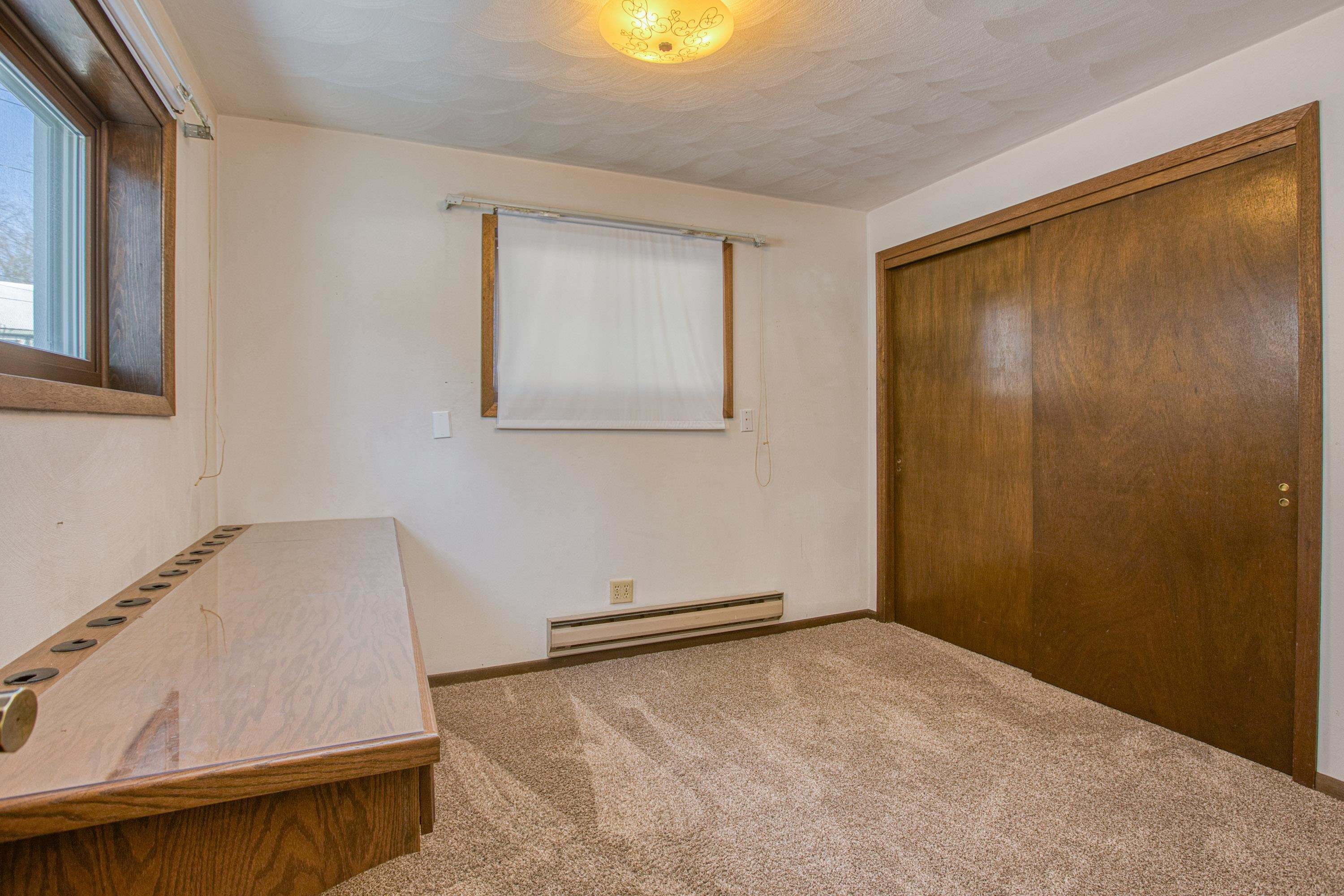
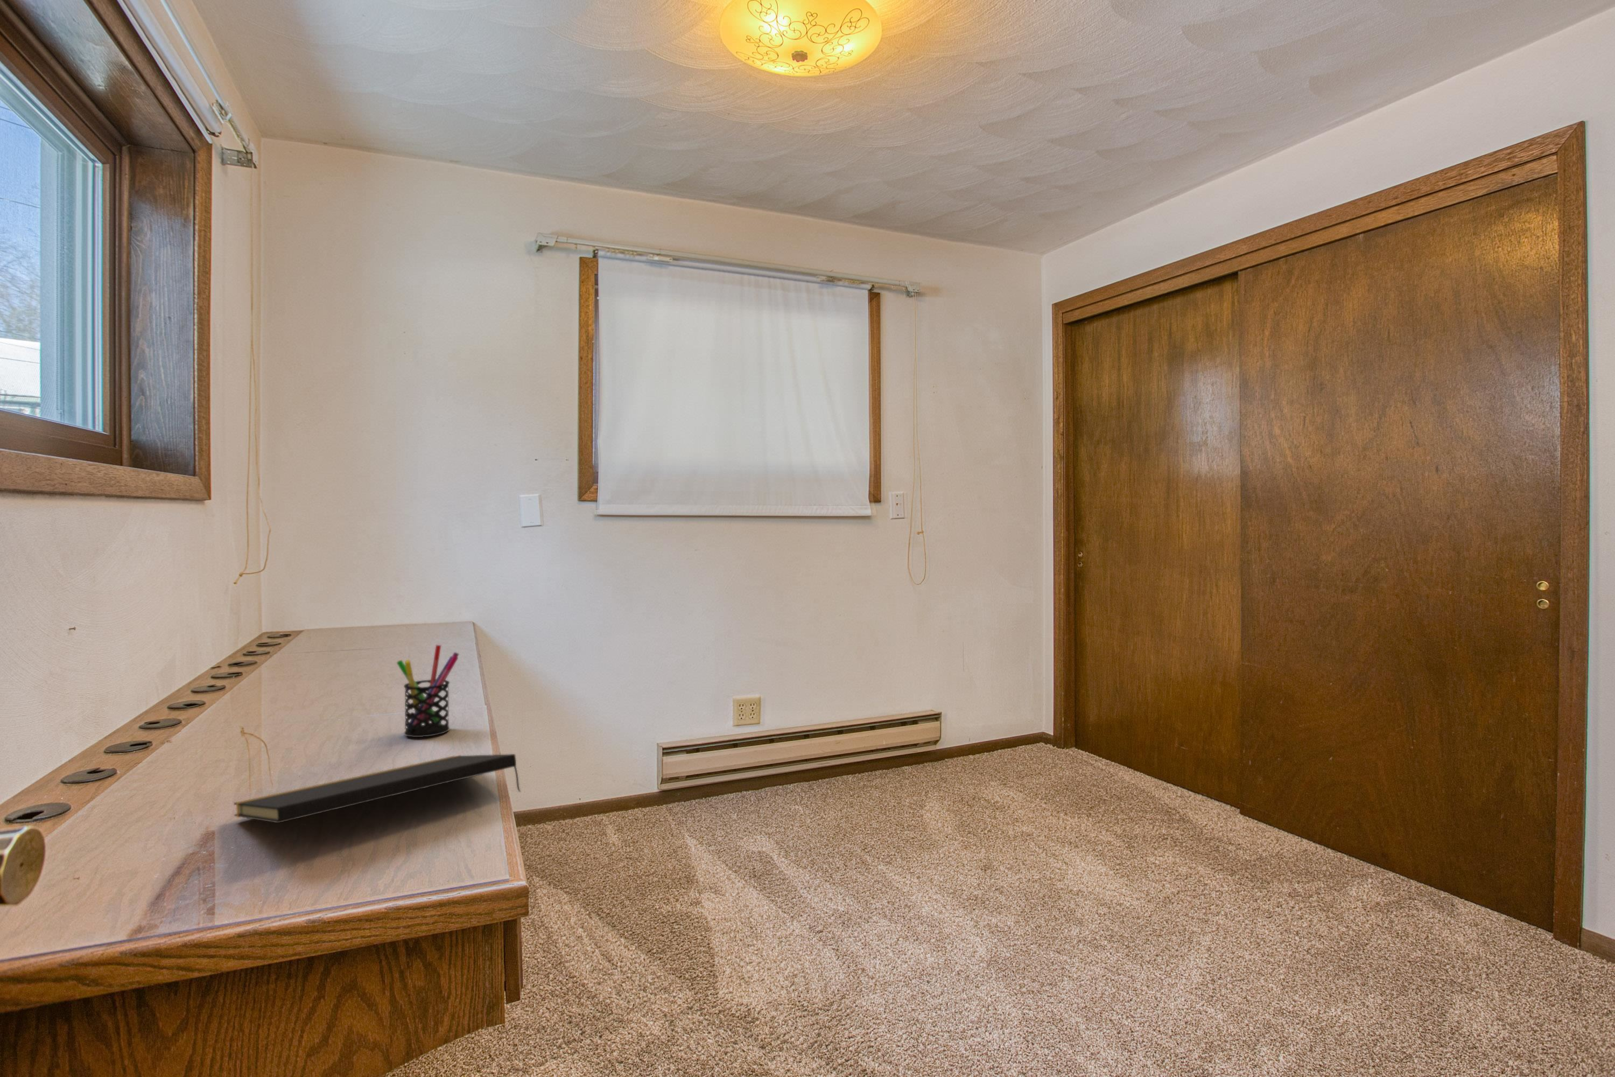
+ notepad (380, 784)
+ pen holder (424, 689)
